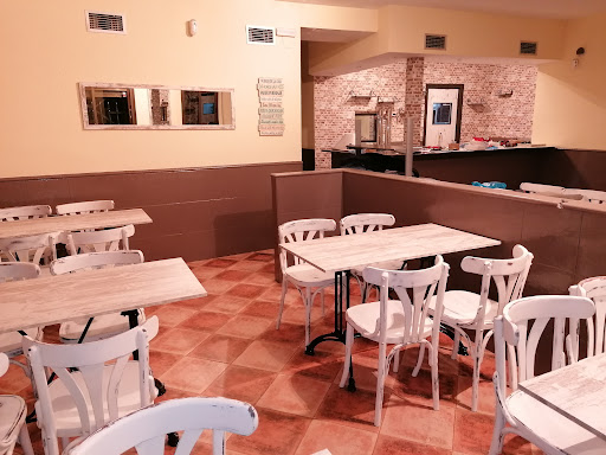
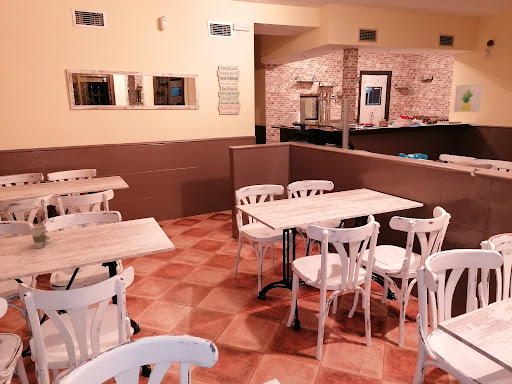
+ wall art (467, 98)
+ cup (40, 236)
